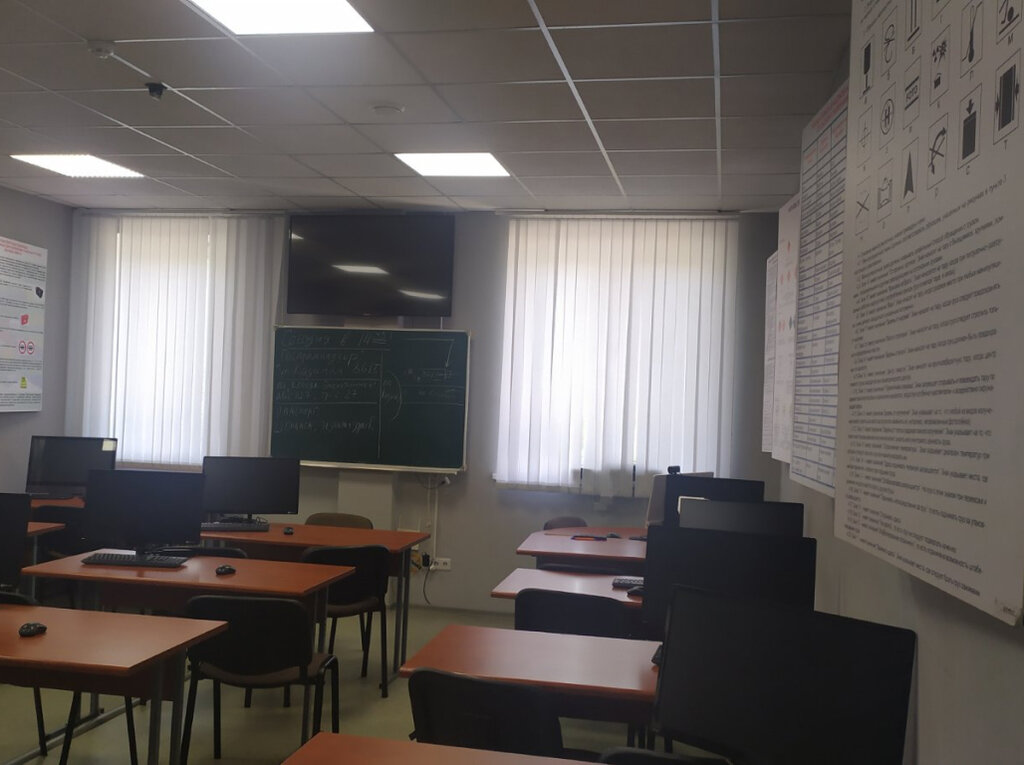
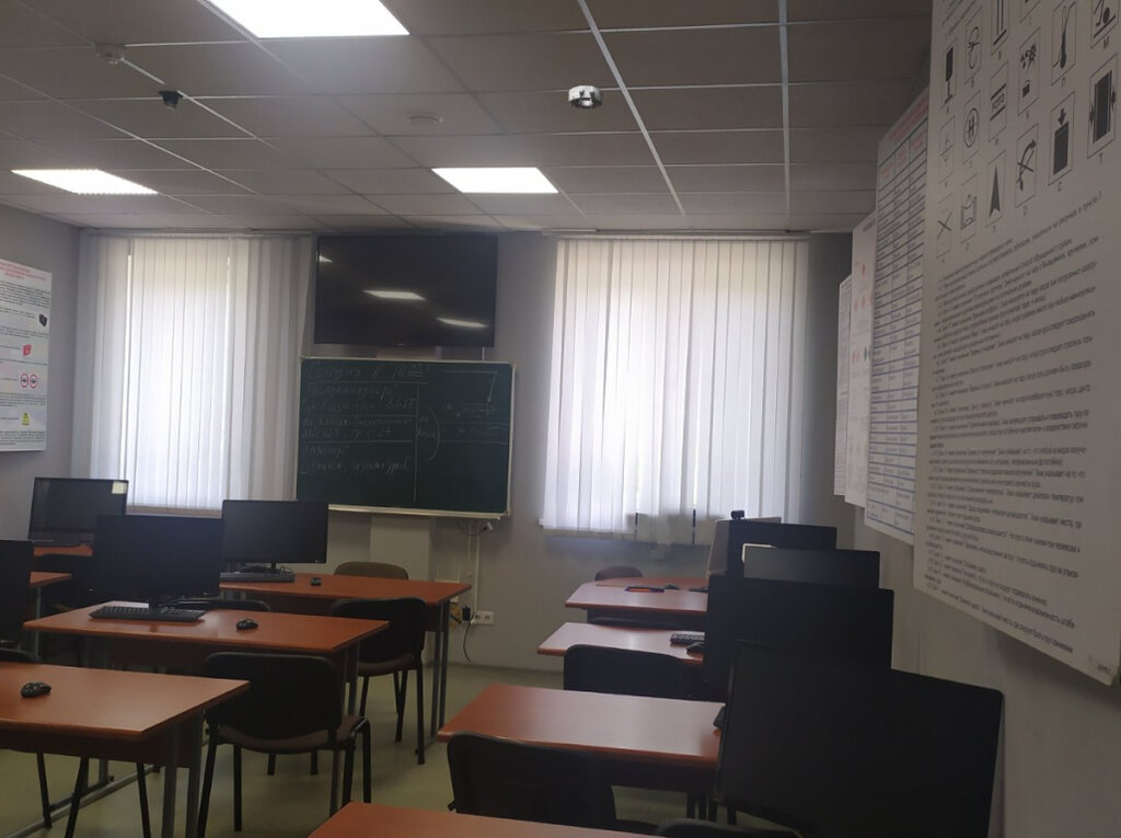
+ smoke detector (586, 96)
